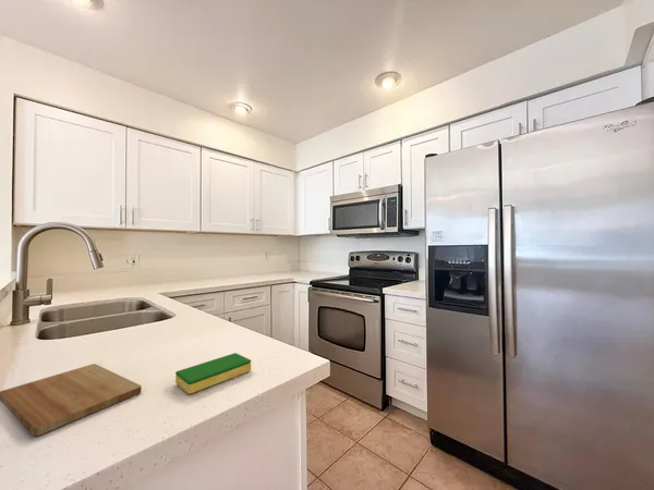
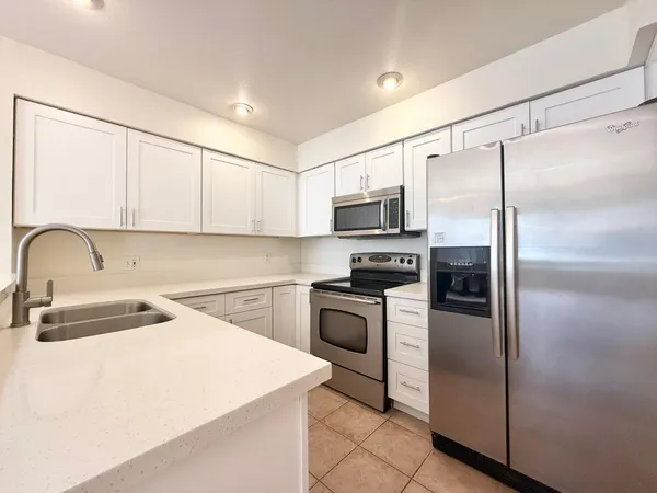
- dish sponge (215, 370)
- cutting board (71, 392)
